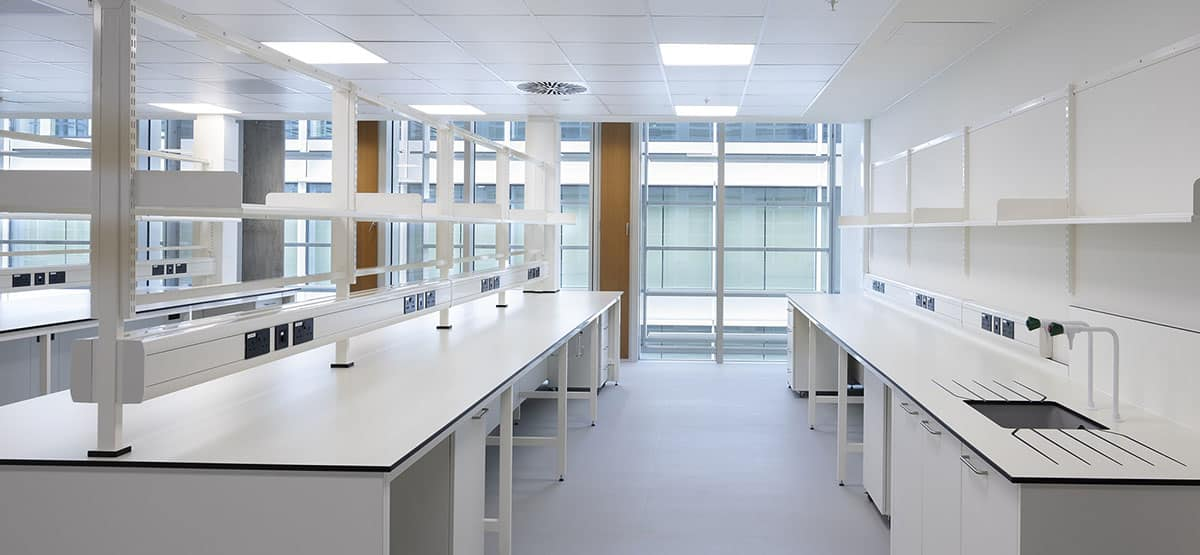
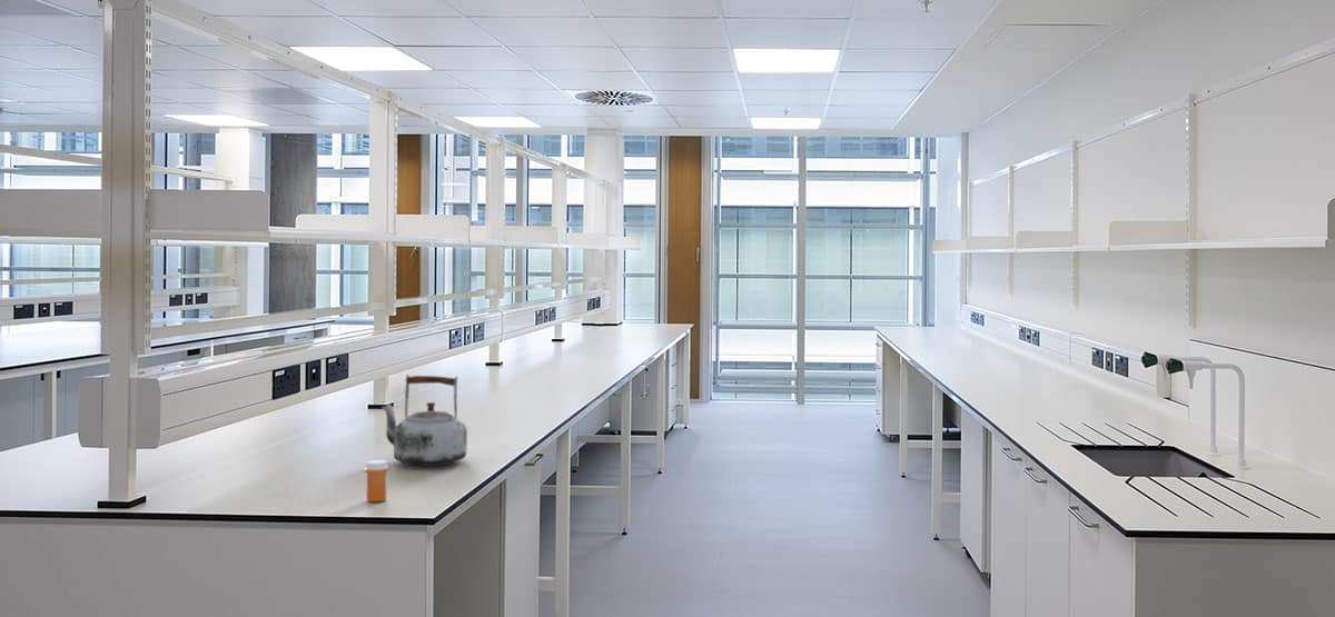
+ kettle (422, 418)
+ medicine bottle (376, 480)
